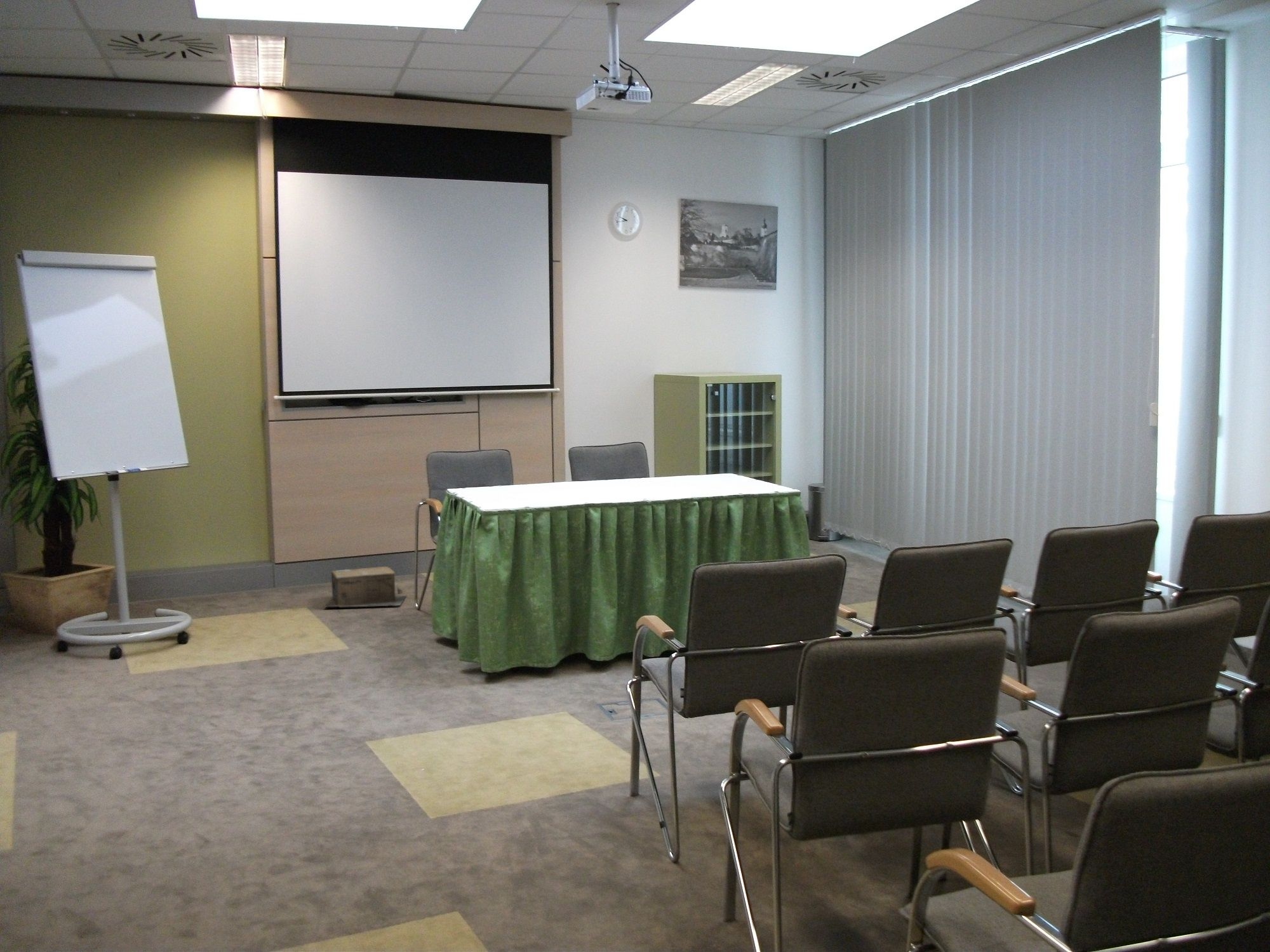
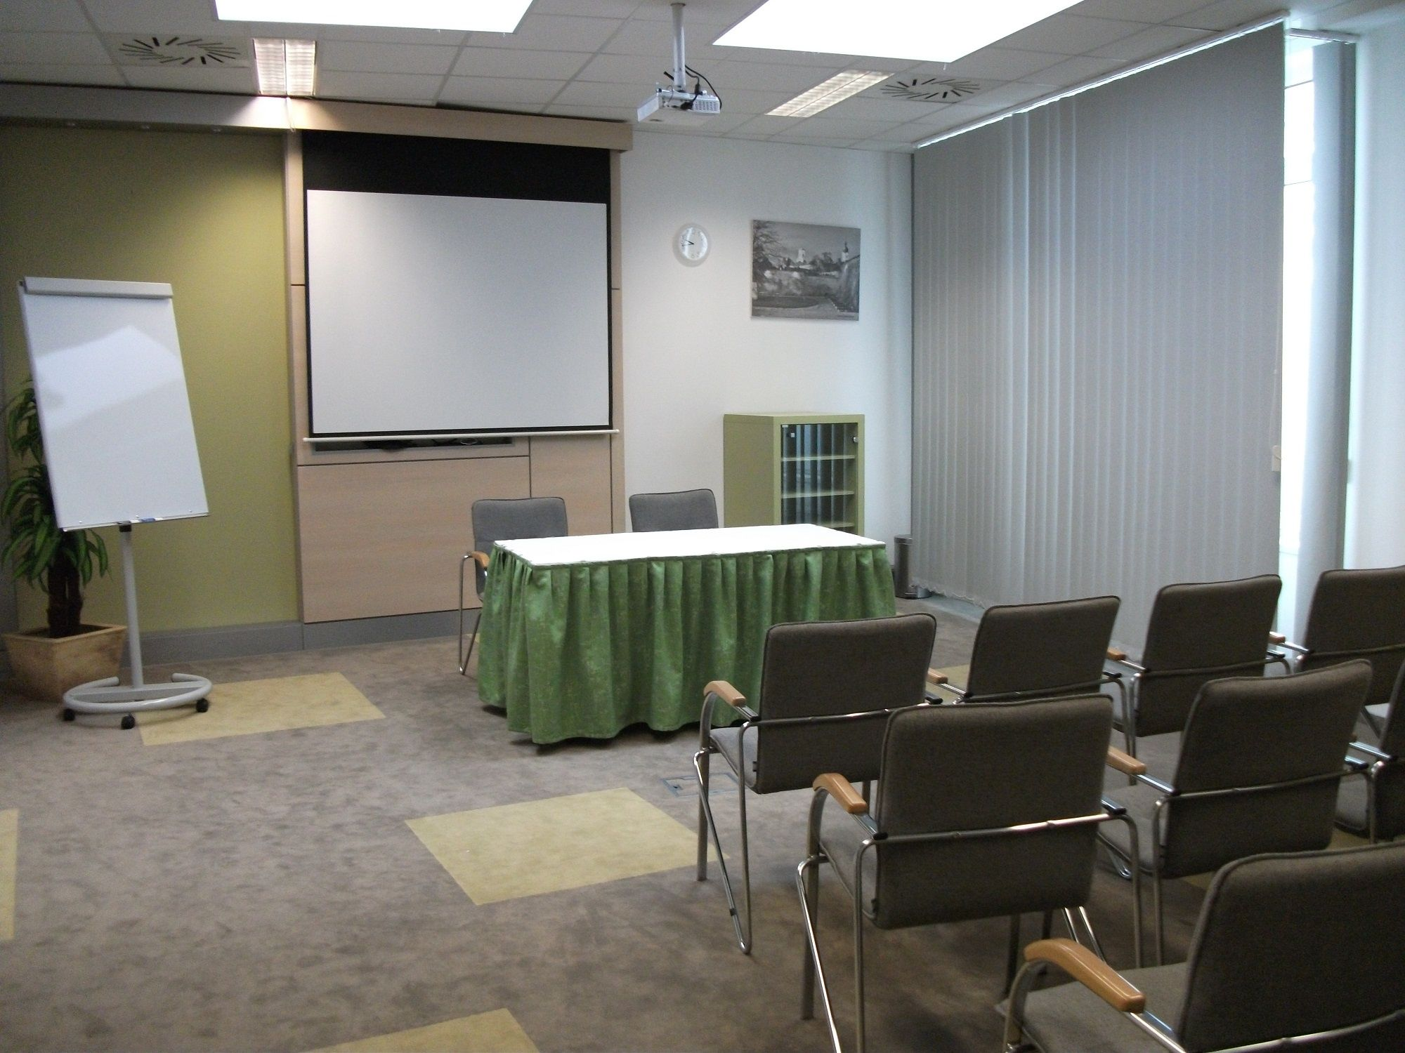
- cardboard box (366, 585)
